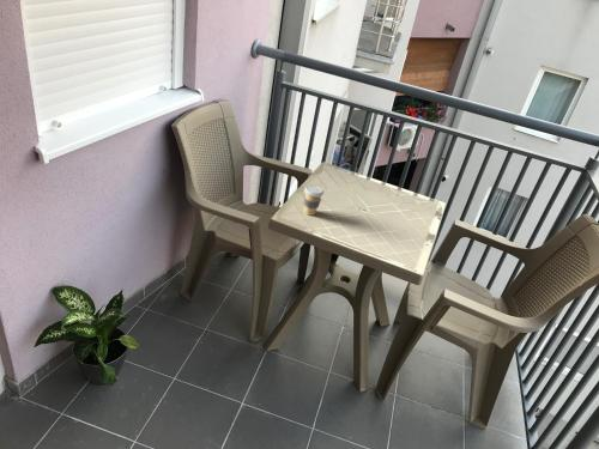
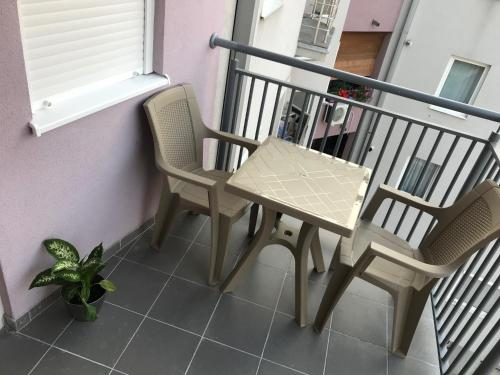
- coffee cup (311, 200)
